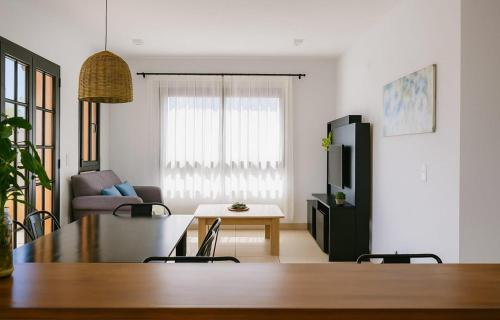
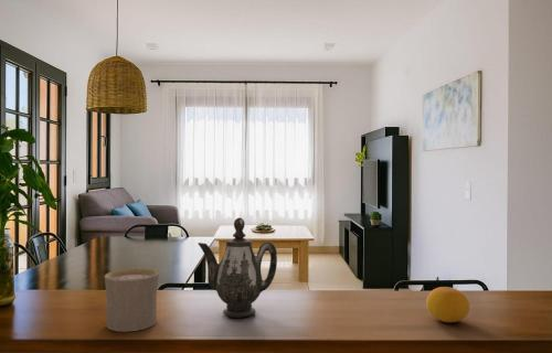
+ teapot (236, 265)
+ cup (131, 298)
+ fruit (447, 303)
